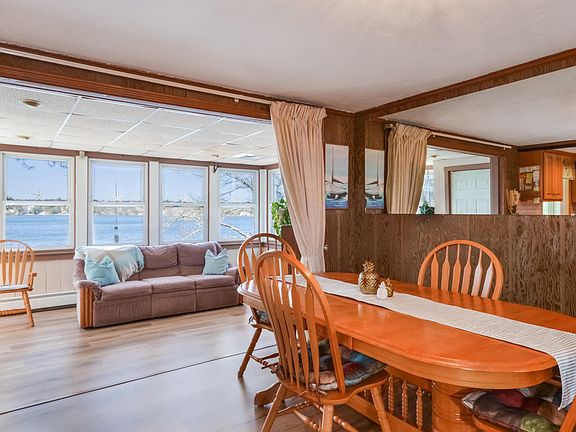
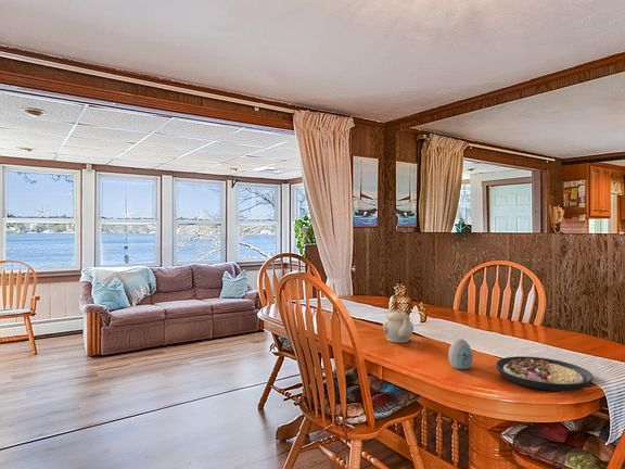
+ teapot (397, 325)
+ decorative egg (460, 353)
+ plate (541, 370)
